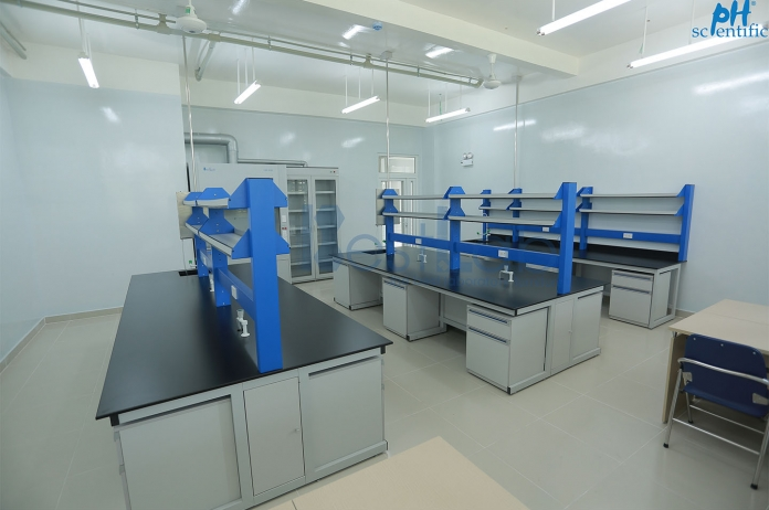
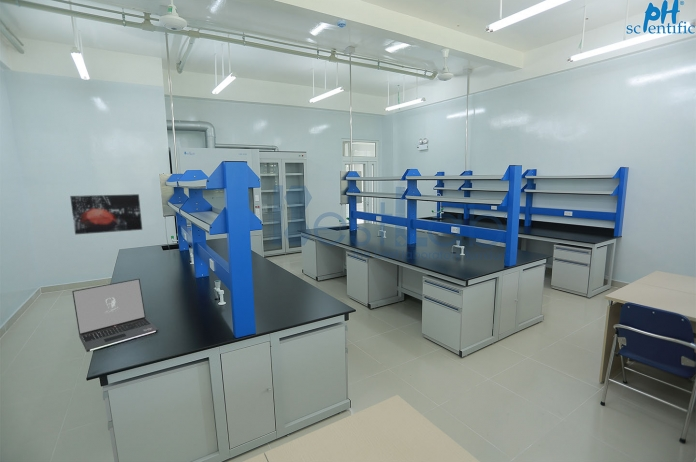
+ laptop (115, 311)
+ wall art (108, 213)
